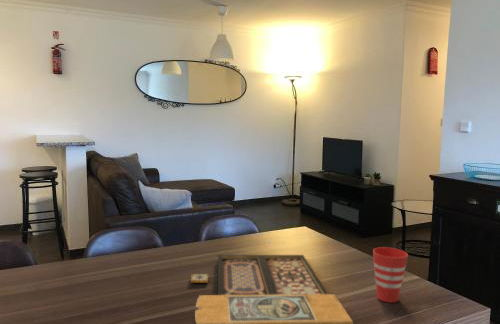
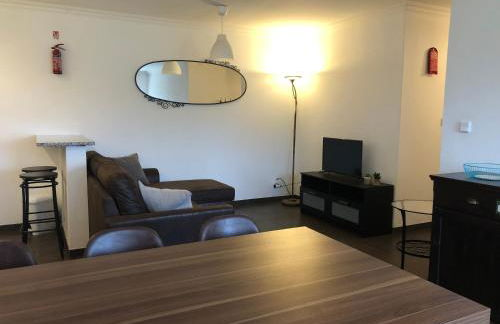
- cup (388, 275)
- board game (256, 284)
